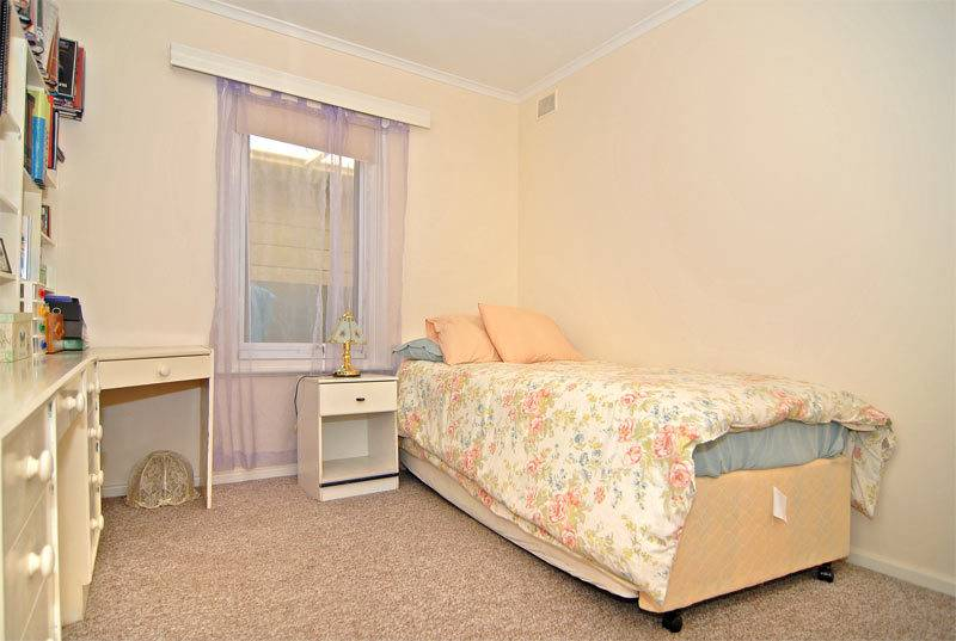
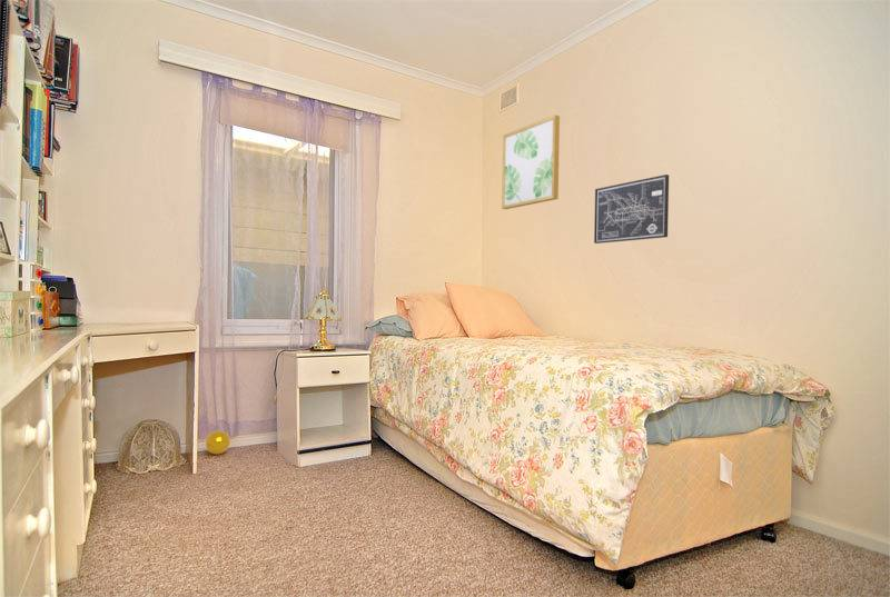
+ ball (217, 441)
+ wall art (528, 165)
+ wall art (629, 211)
